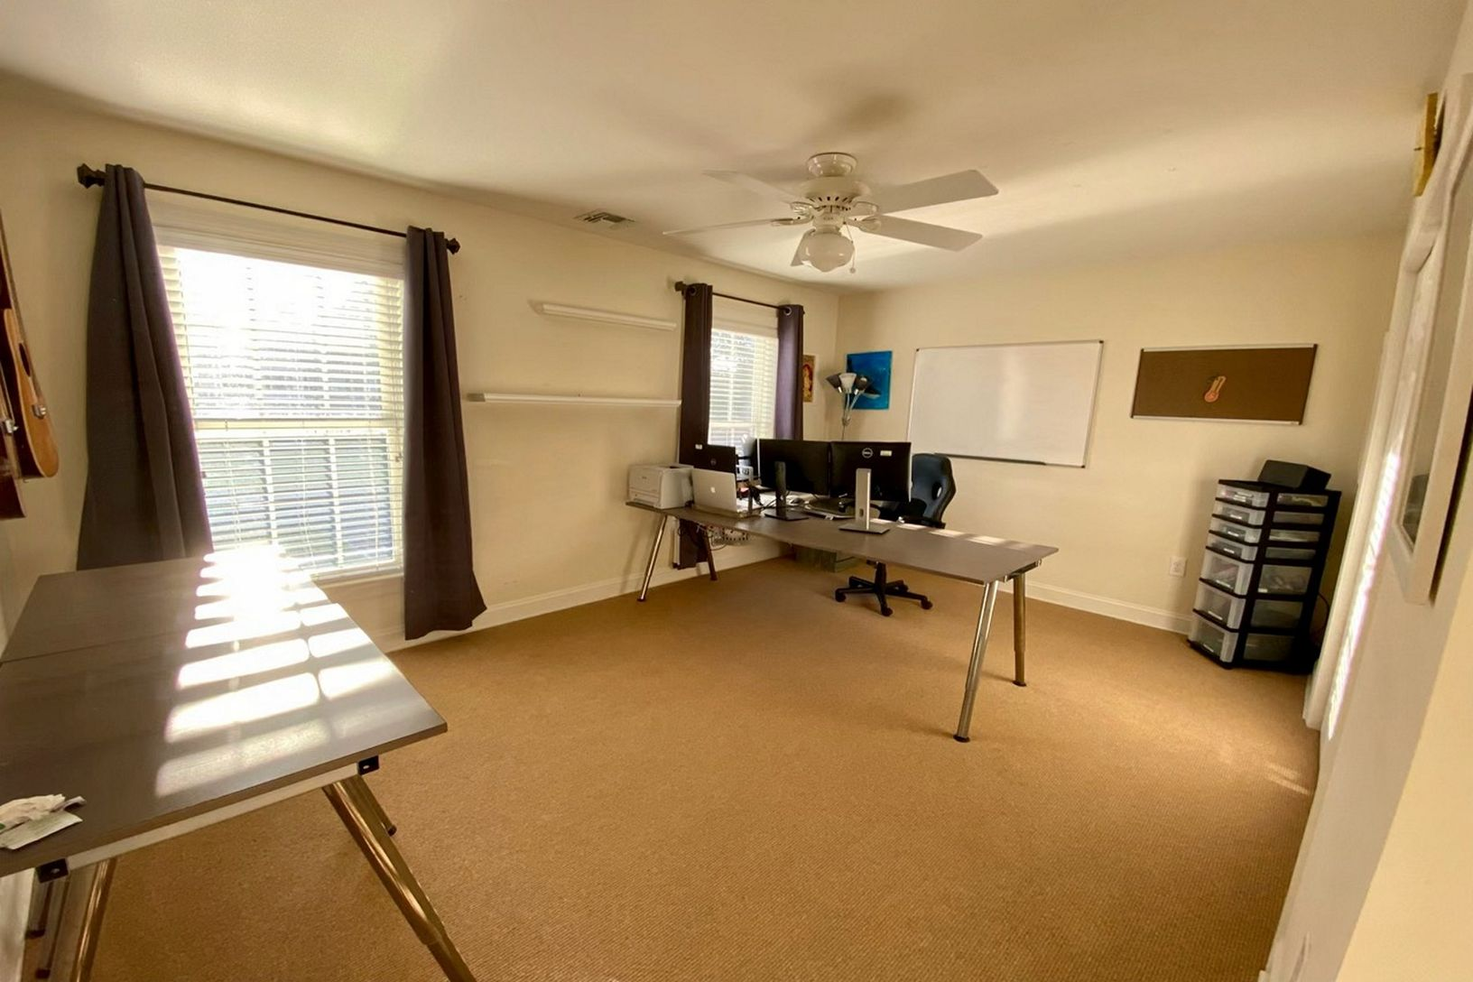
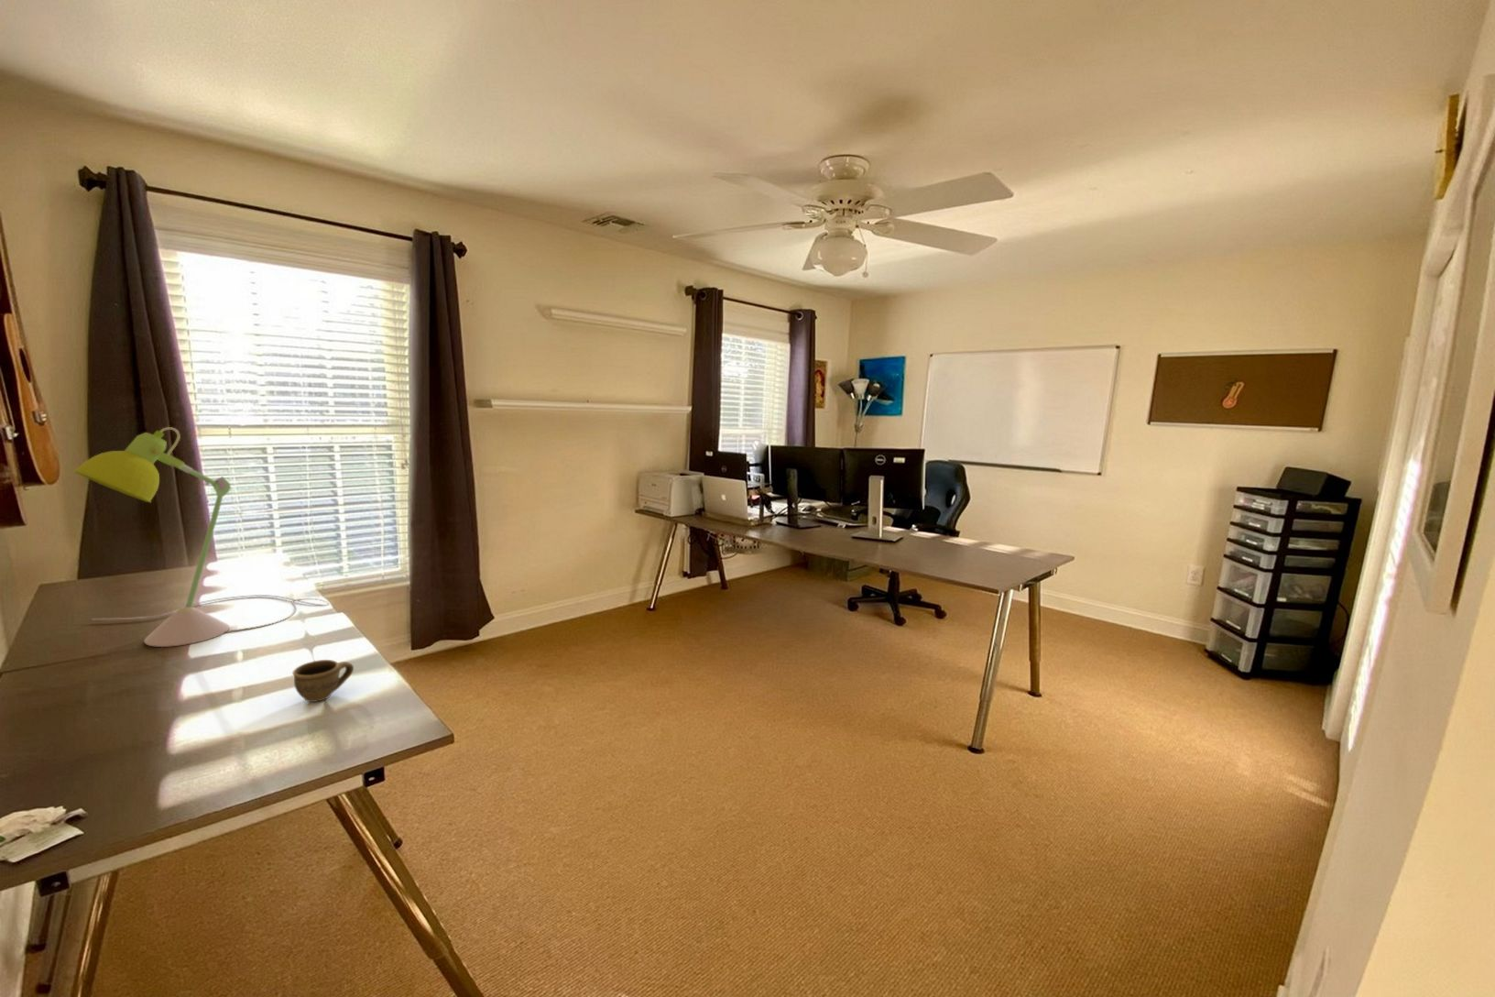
+ cup (325, 680)
+ desk lamp (207, 530)
